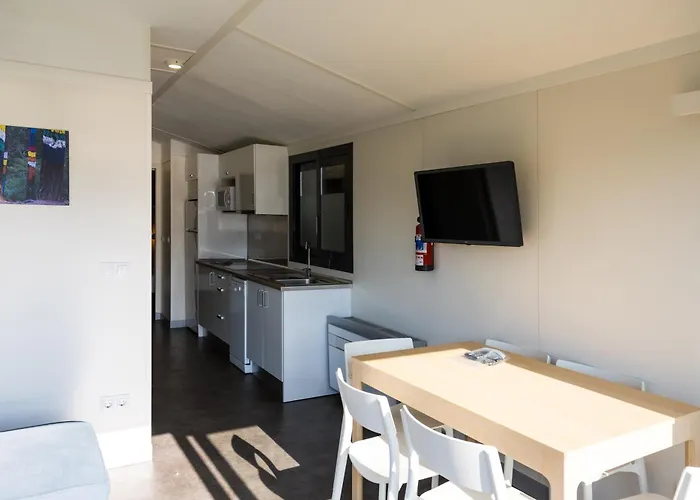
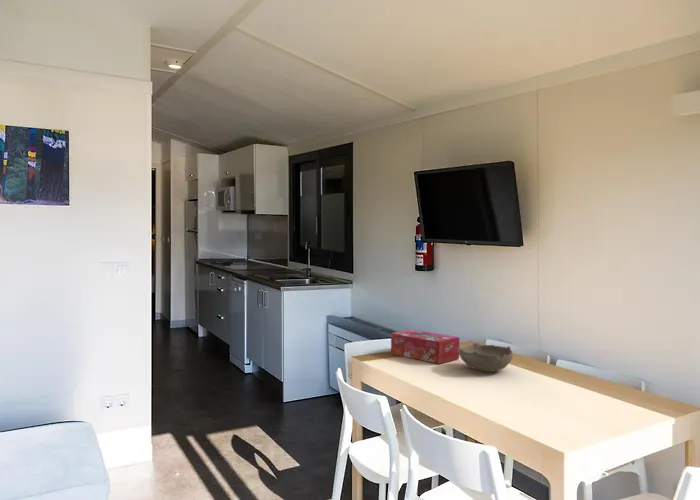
+ tissue box (424, 345)
+ bowl (485, 358)
